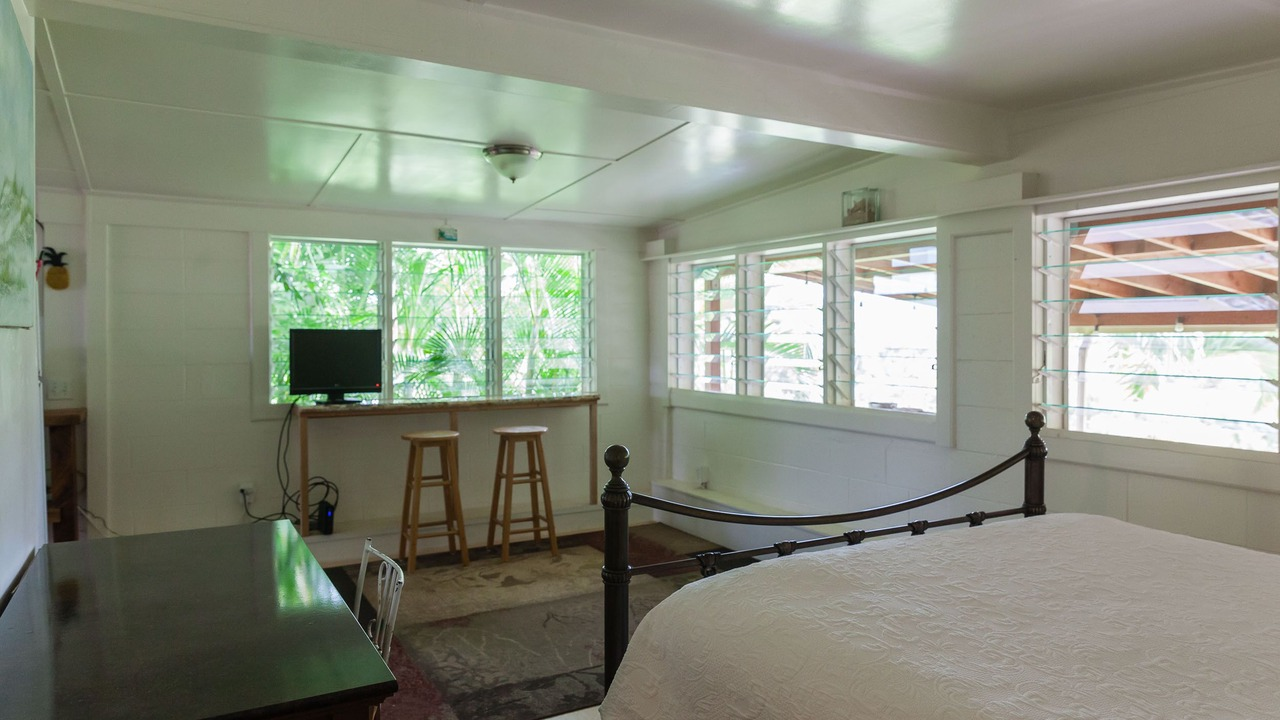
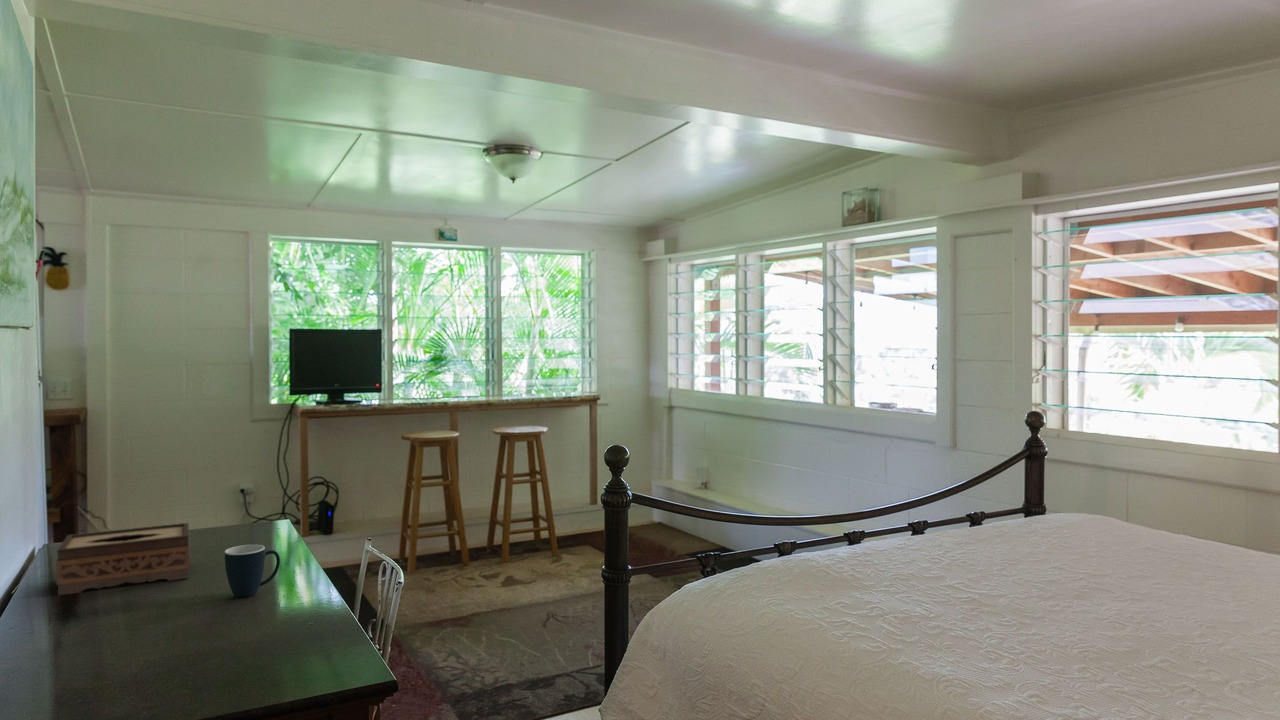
+ mug (253, 570)
+ tissue box (128, 556)
